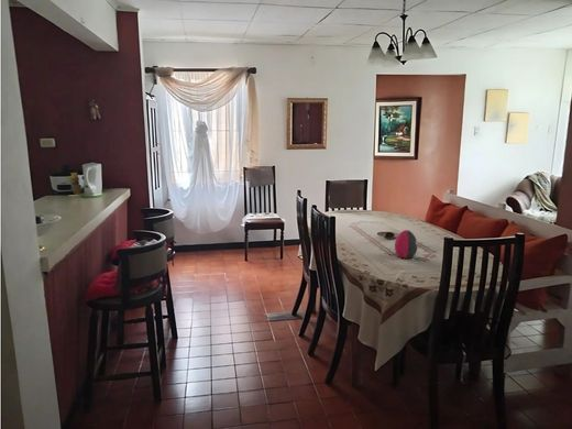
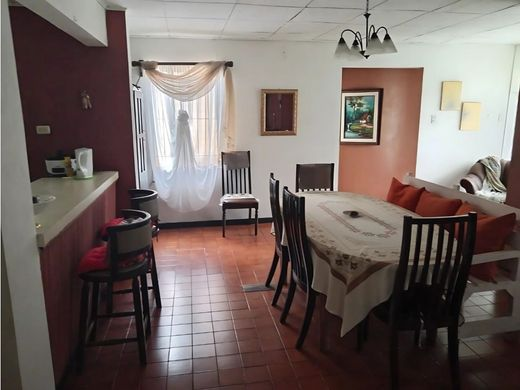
- decorative egg (406, 243)
